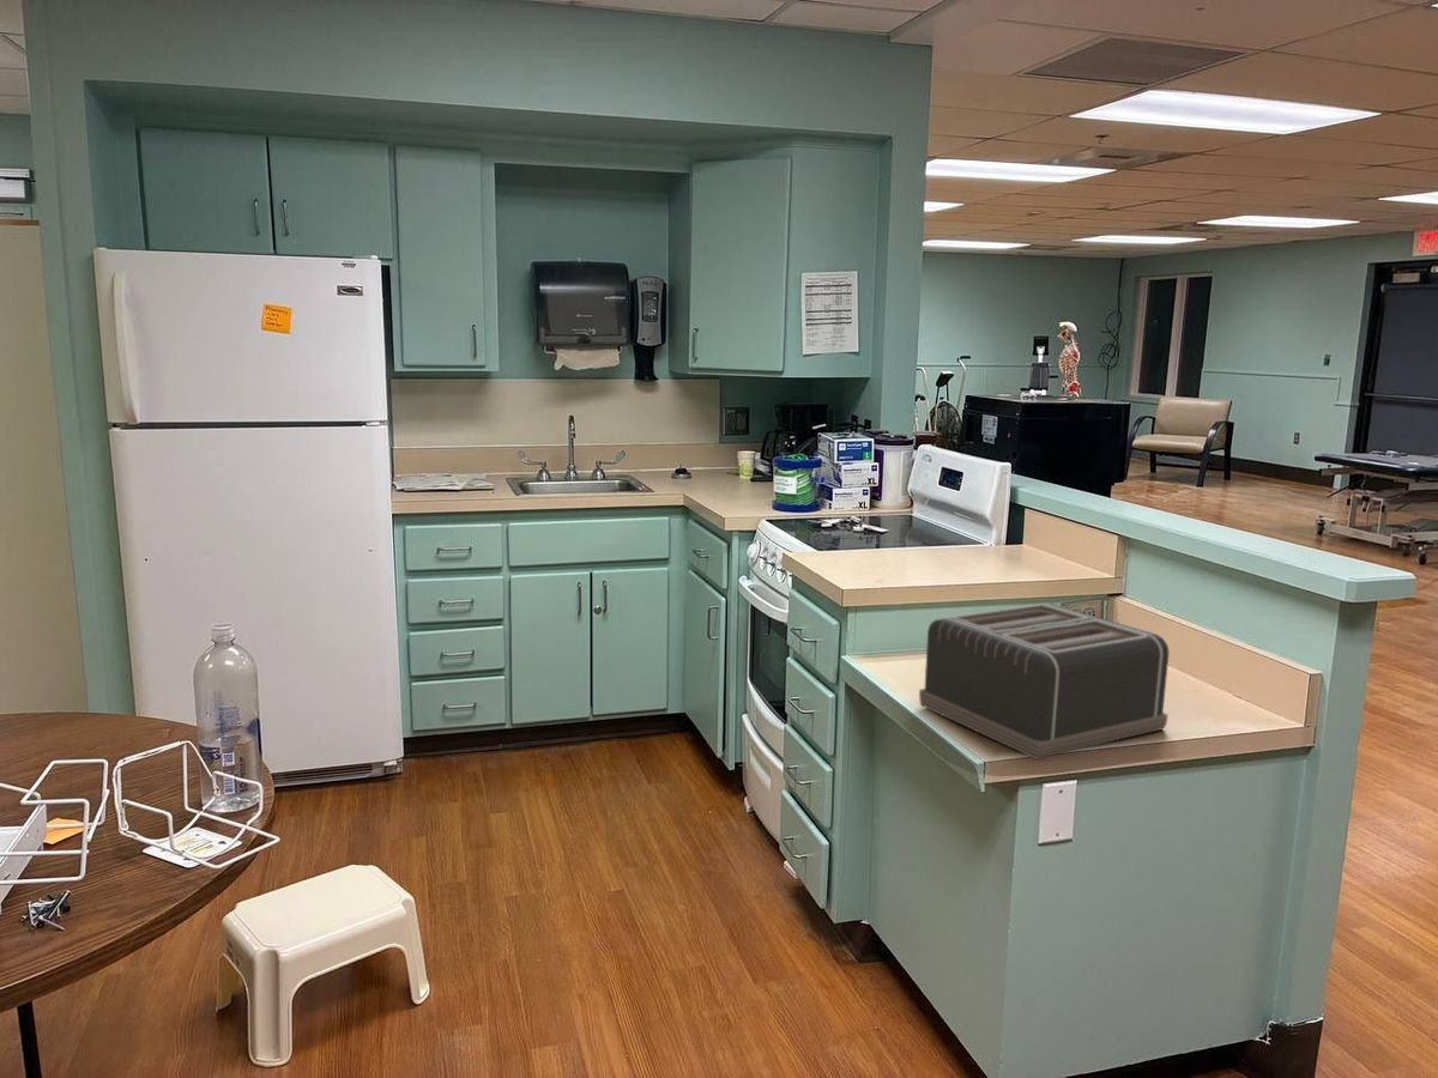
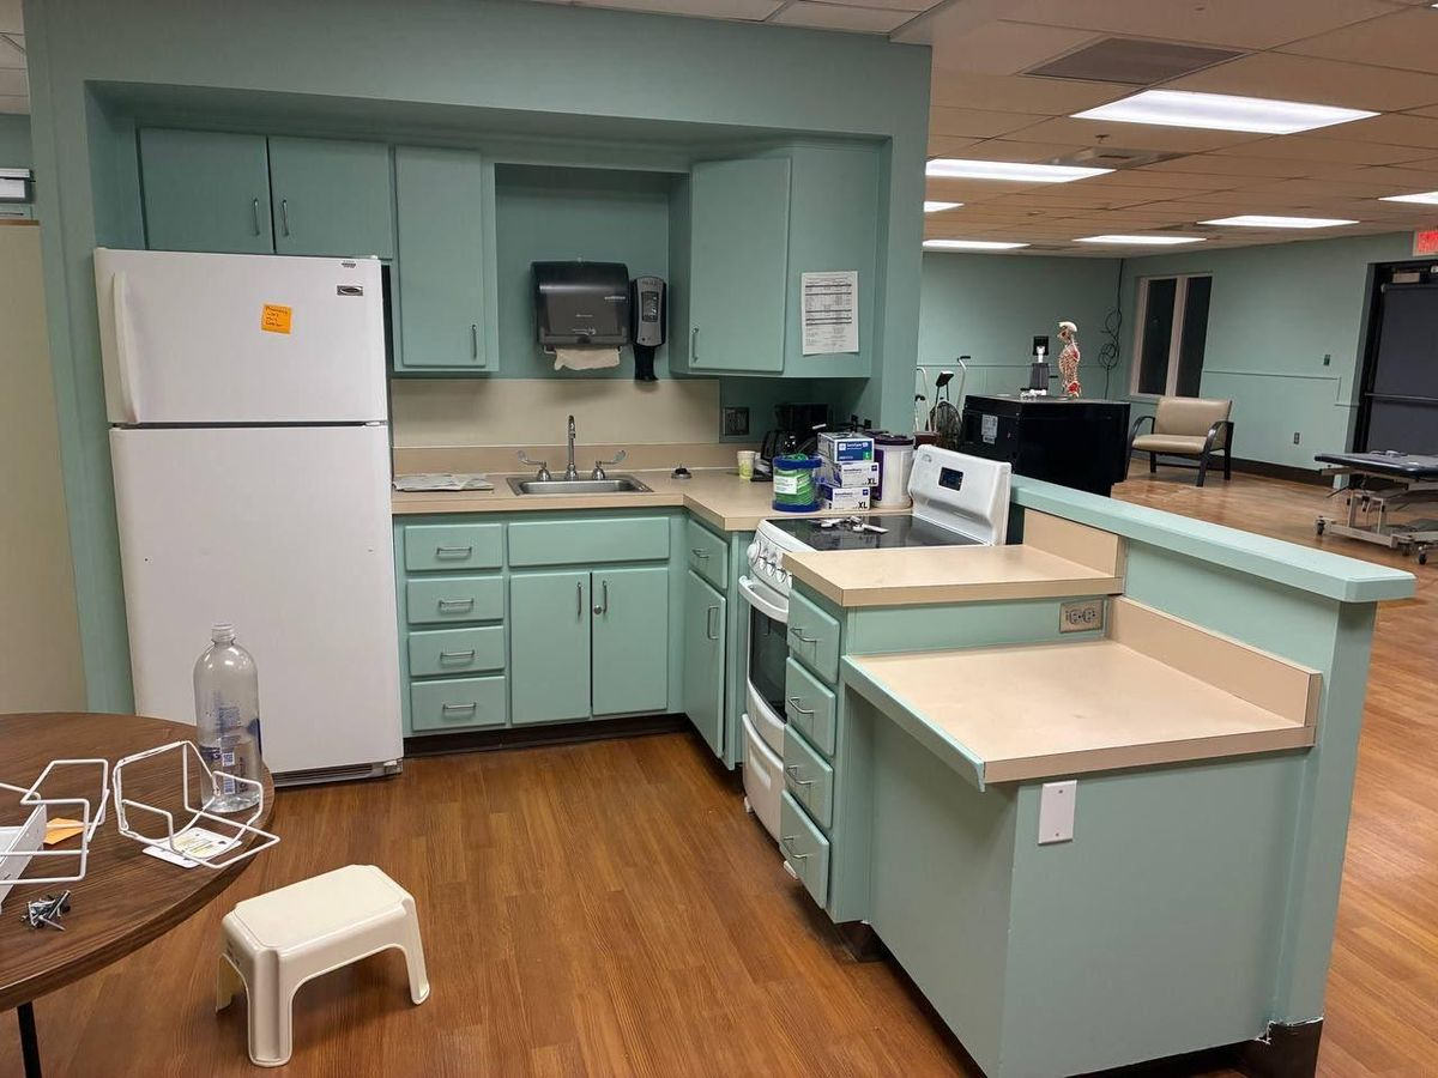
- toaster (1051, 670)
